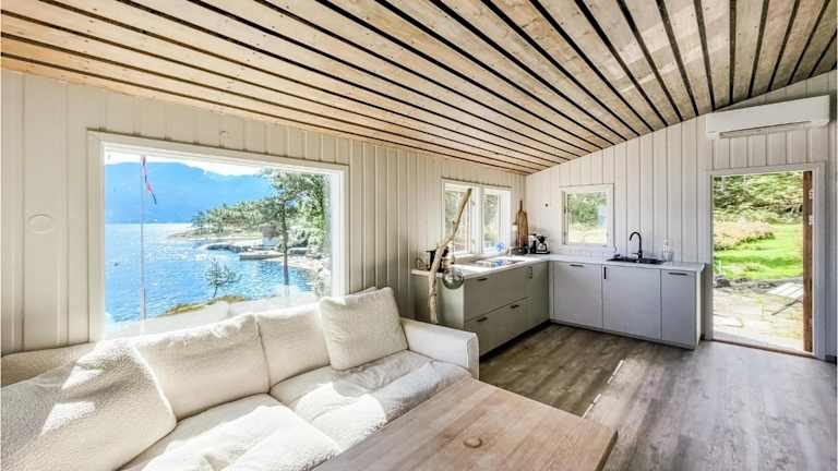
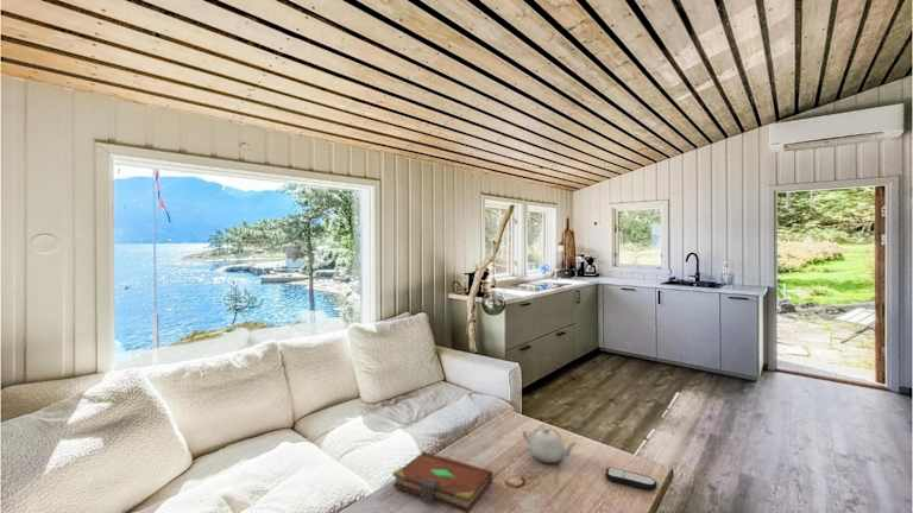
+ teapot (548, 442)
+ book (443, 476)
+ remote control (630, 477)
